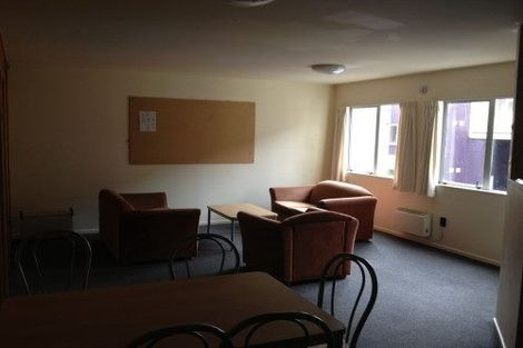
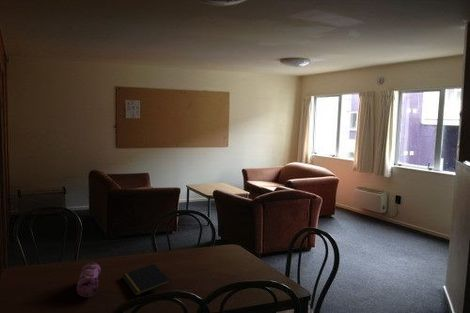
+ notepad (145, 278)
+ pencil case (89, 278)
